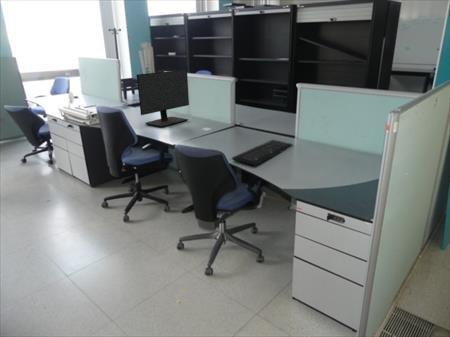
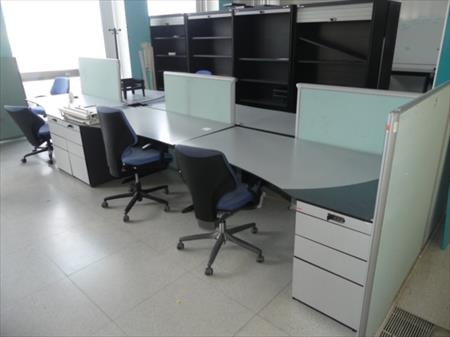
- keyboard (264, 151)
- computer monitor (164, 97)
